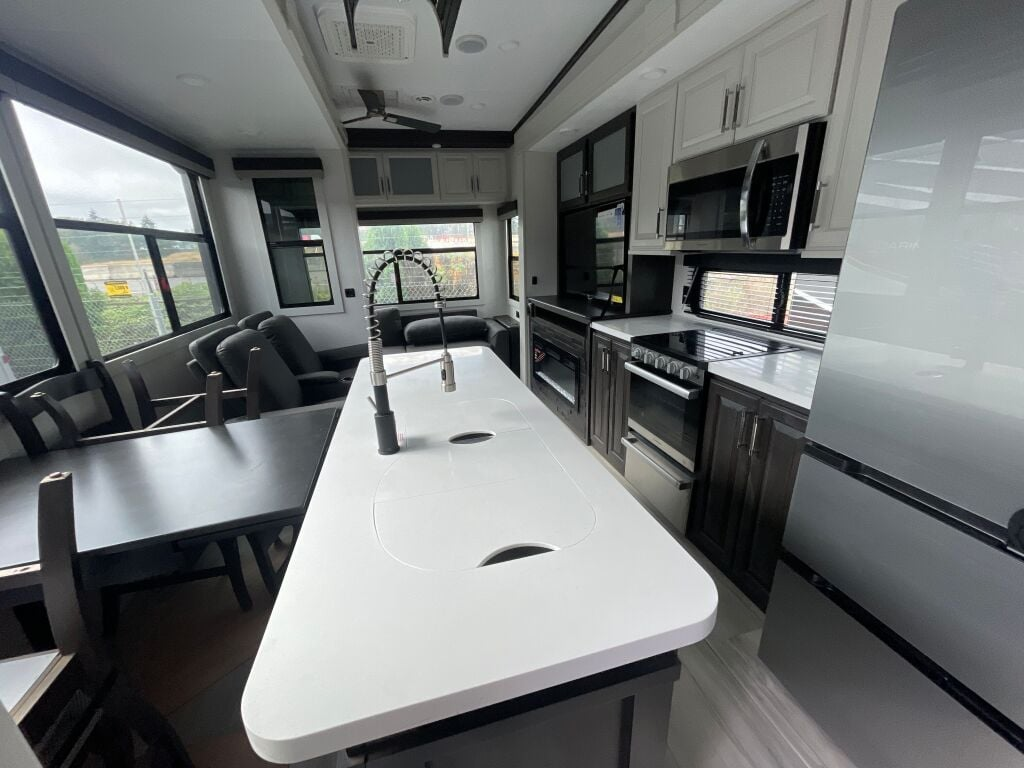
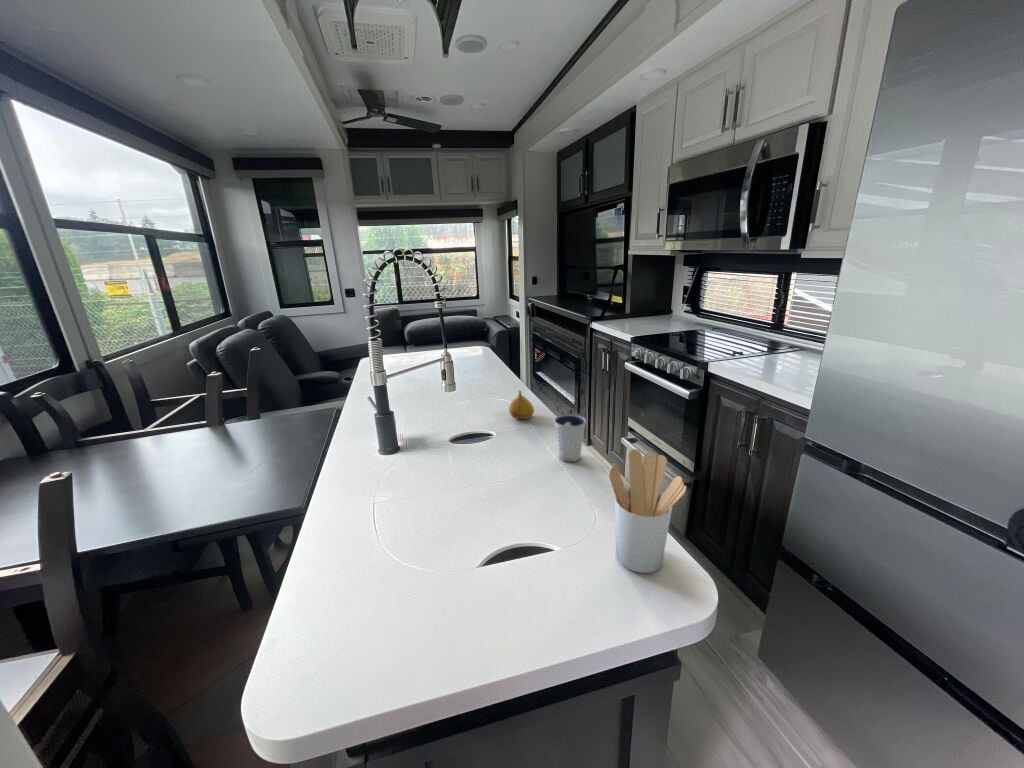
+ fruit (521, 403)
+ utensil holder (642, 507)
+ dixie cup (569, 438)
